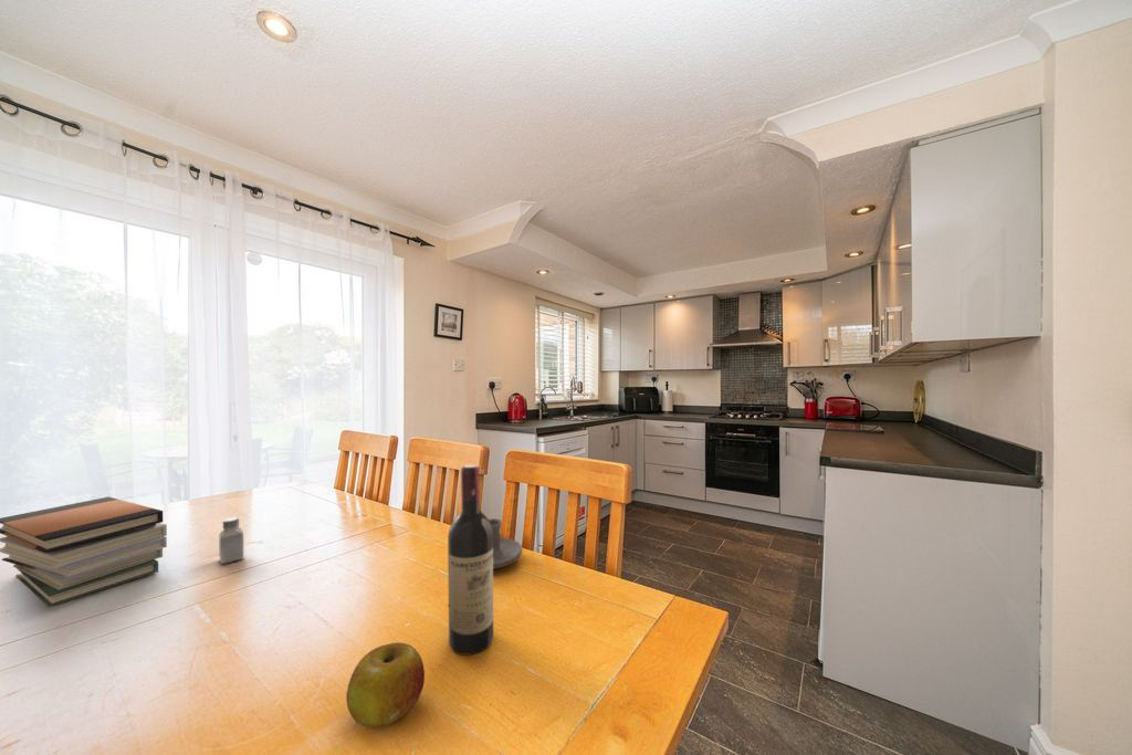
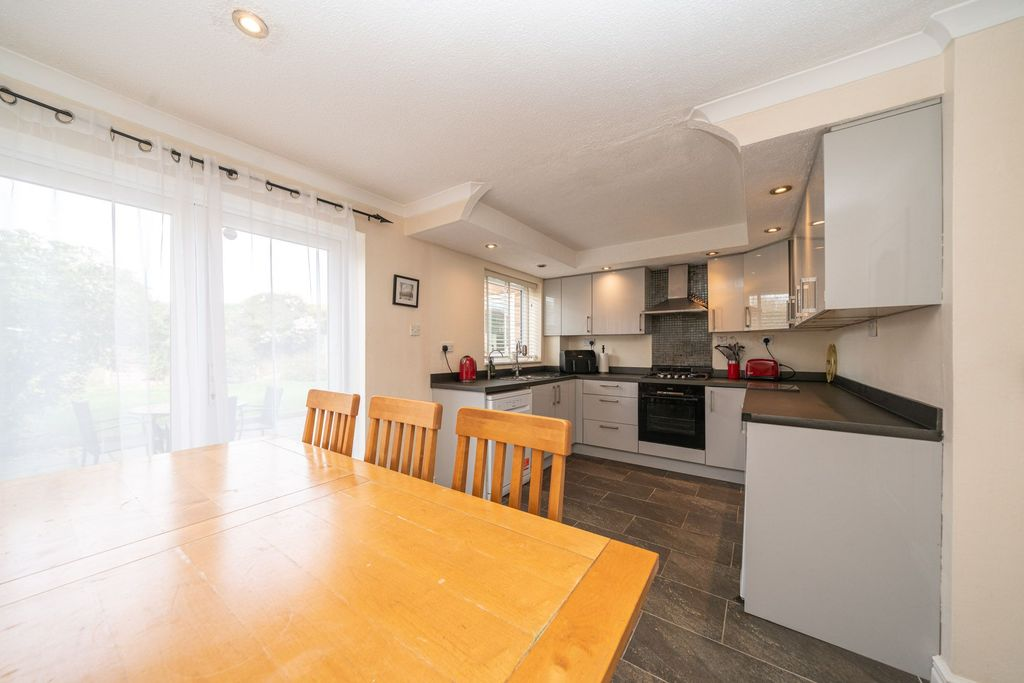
- wine bottle (470, 553)
- book stack (85, 544)
- candle holder (493, 544)
- saltshaker (231, 538)
- fruit (387, 681)
